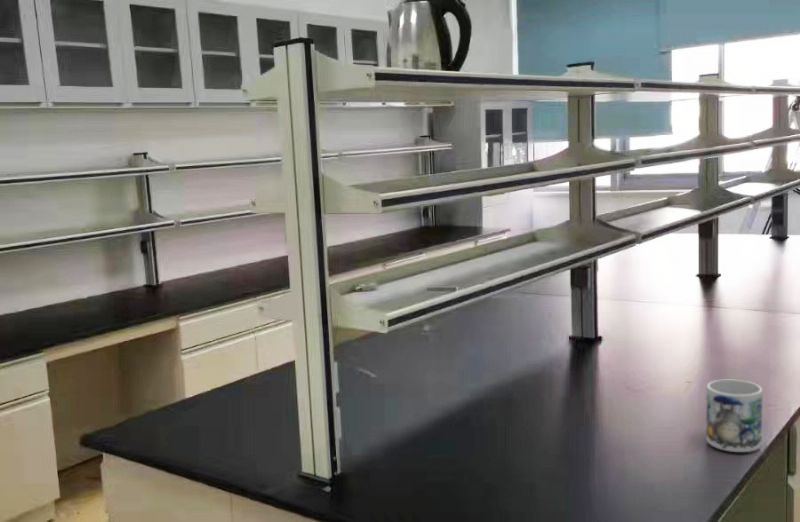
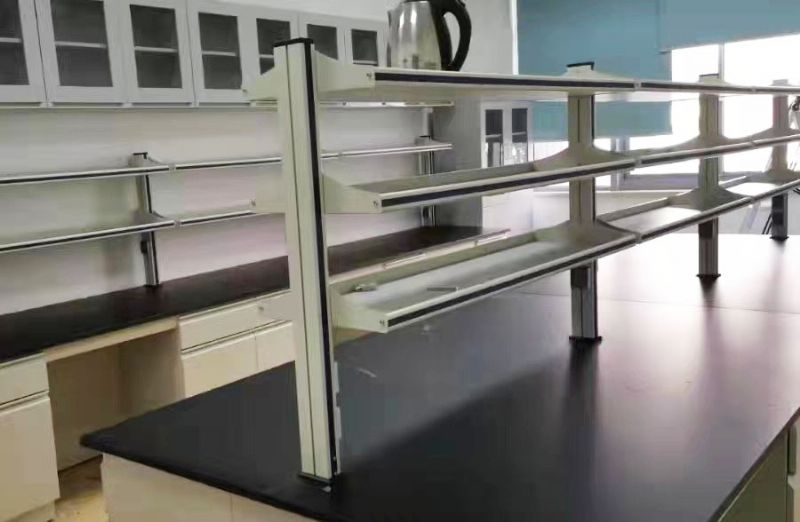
- mug (736, 412)
